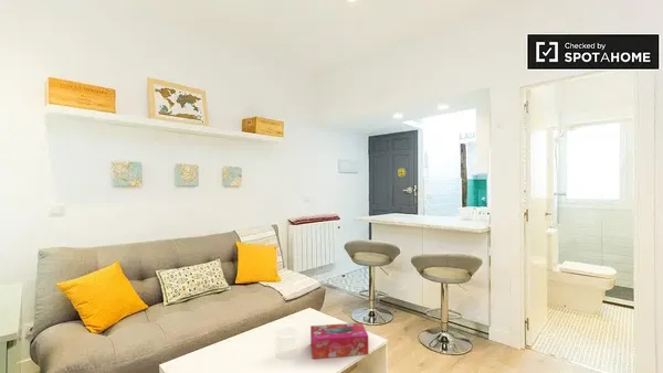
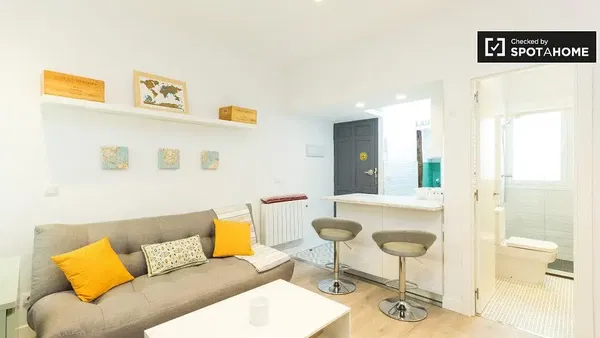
- tissue box (338, 339)
